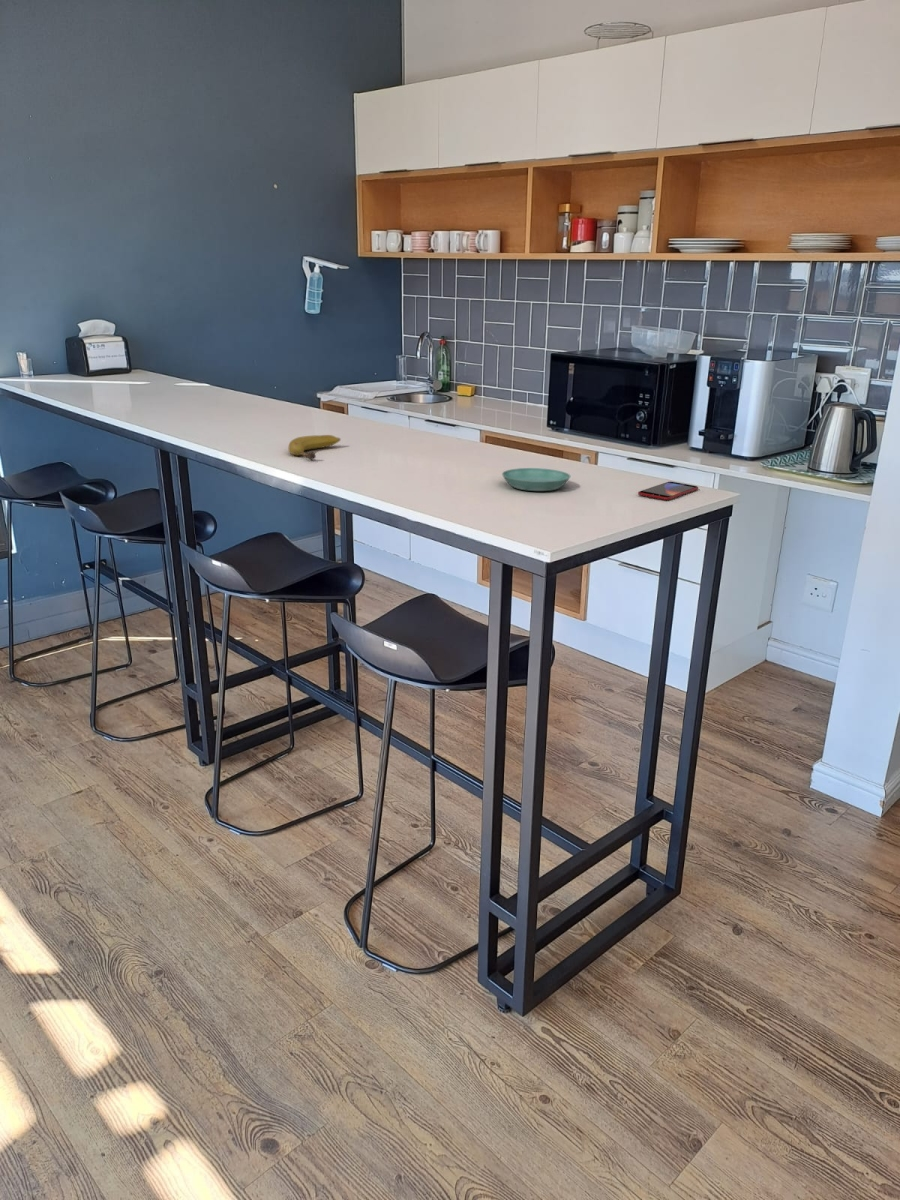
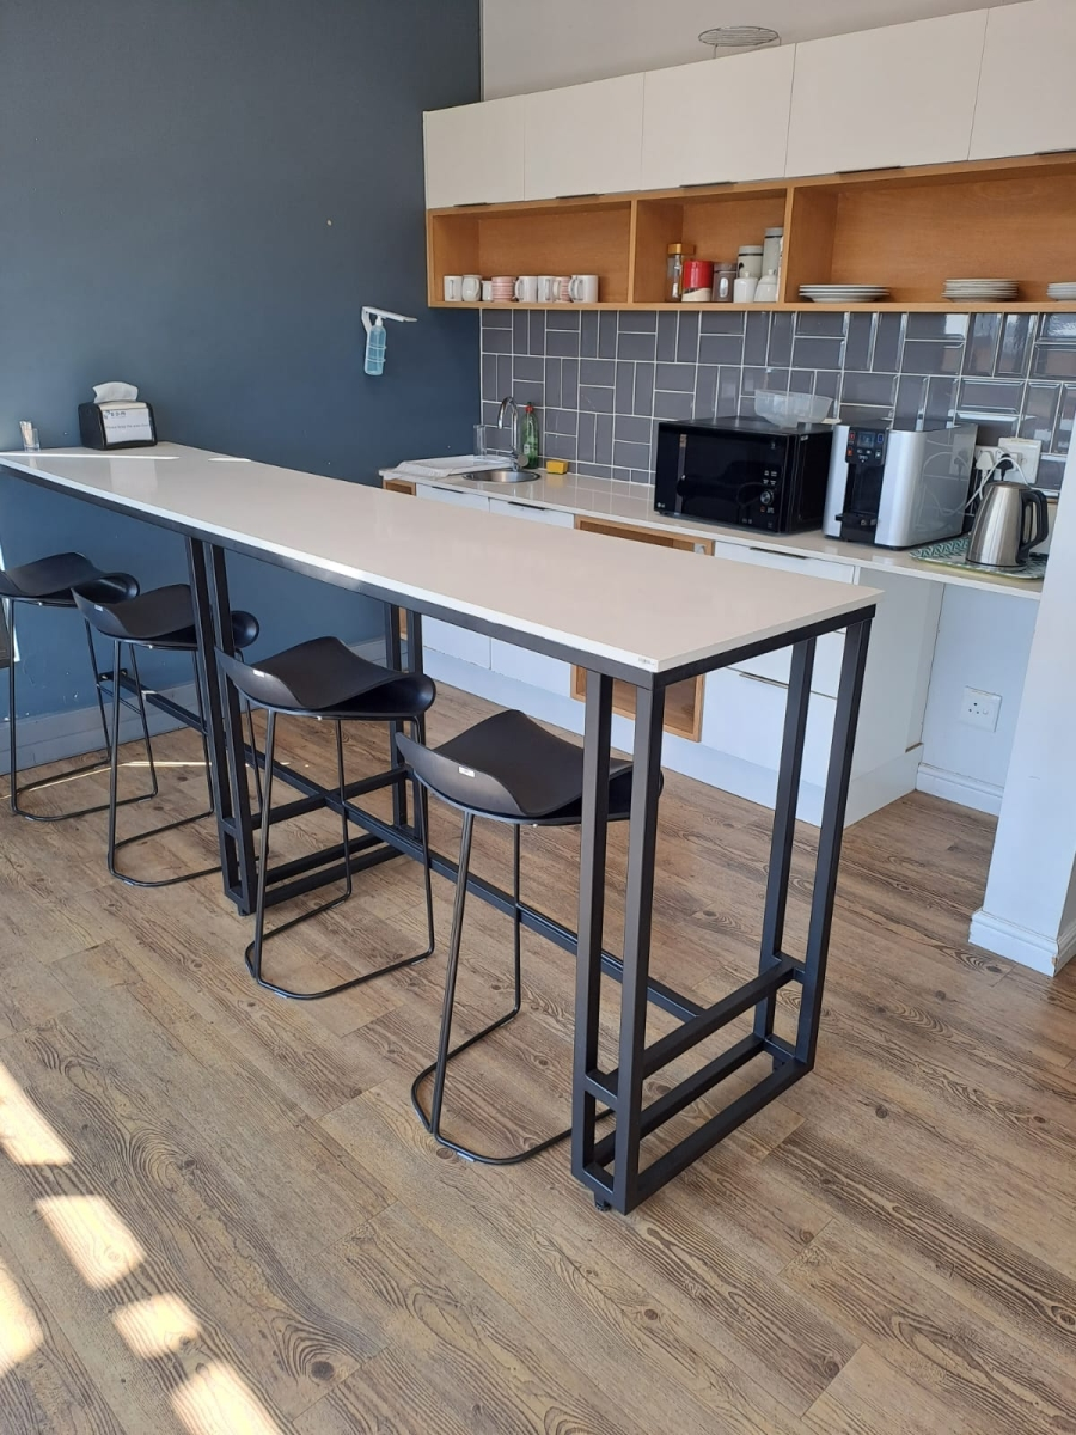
- saucer (535, 480)
- smartphone (668, 490)
- fruit (319, 445)
